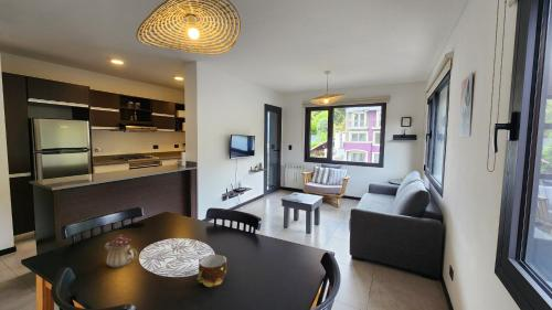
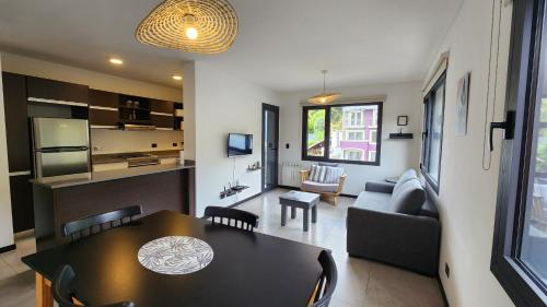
- cup (212, 271)
- teapot (121, 248)
